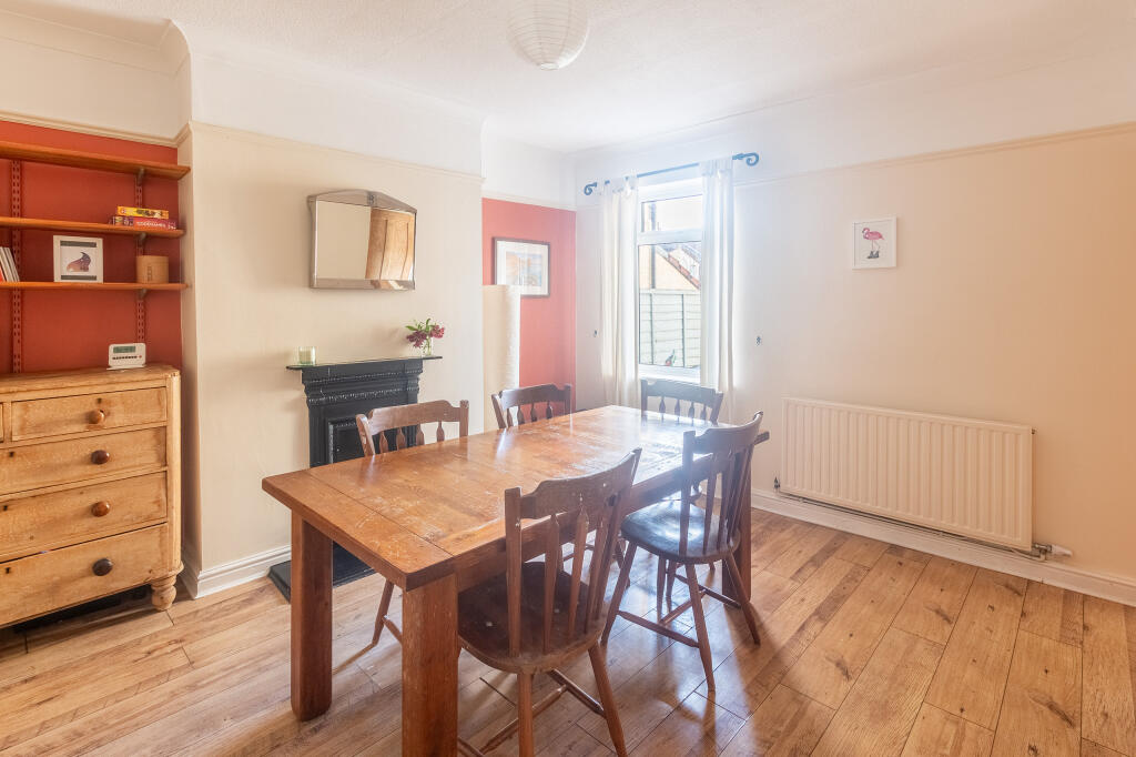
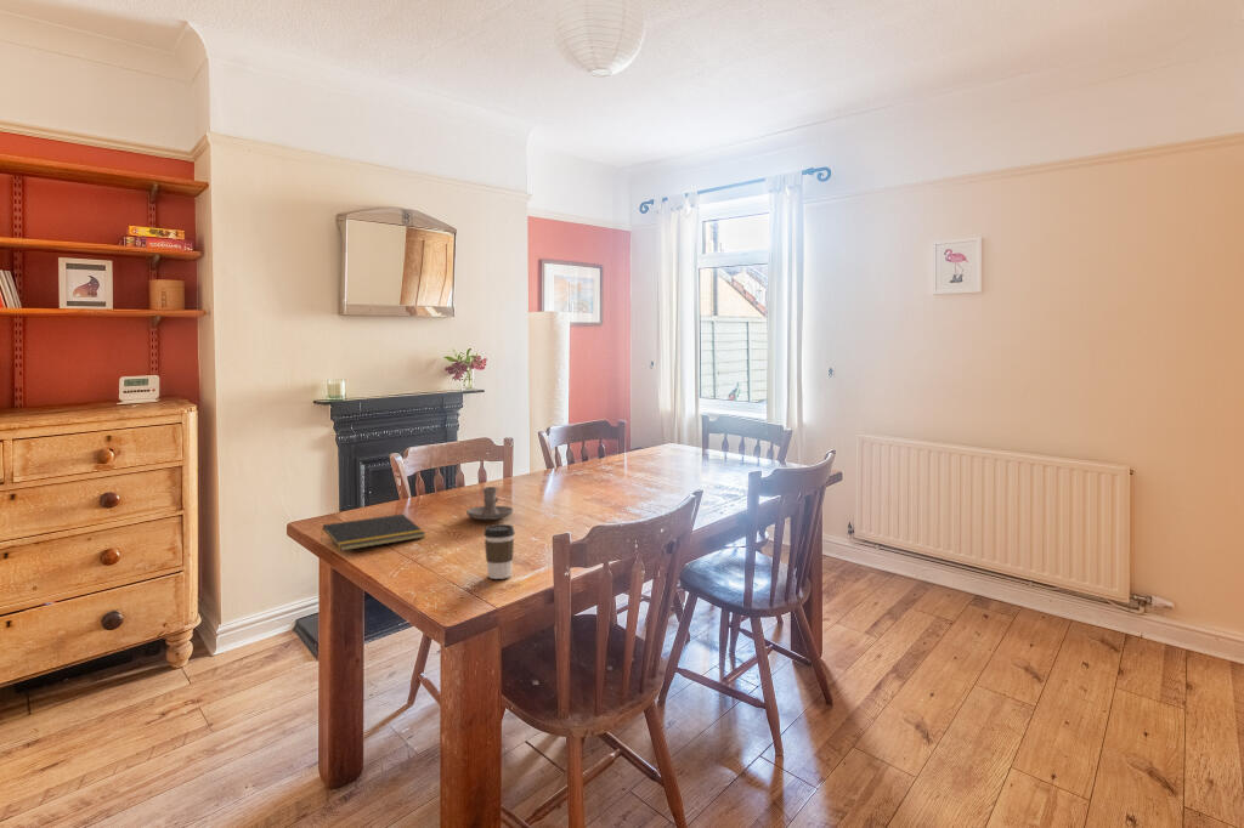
+ candle holder (490, 501)
+ coffee cup (499, 551)
+ notepad (374, 531)
